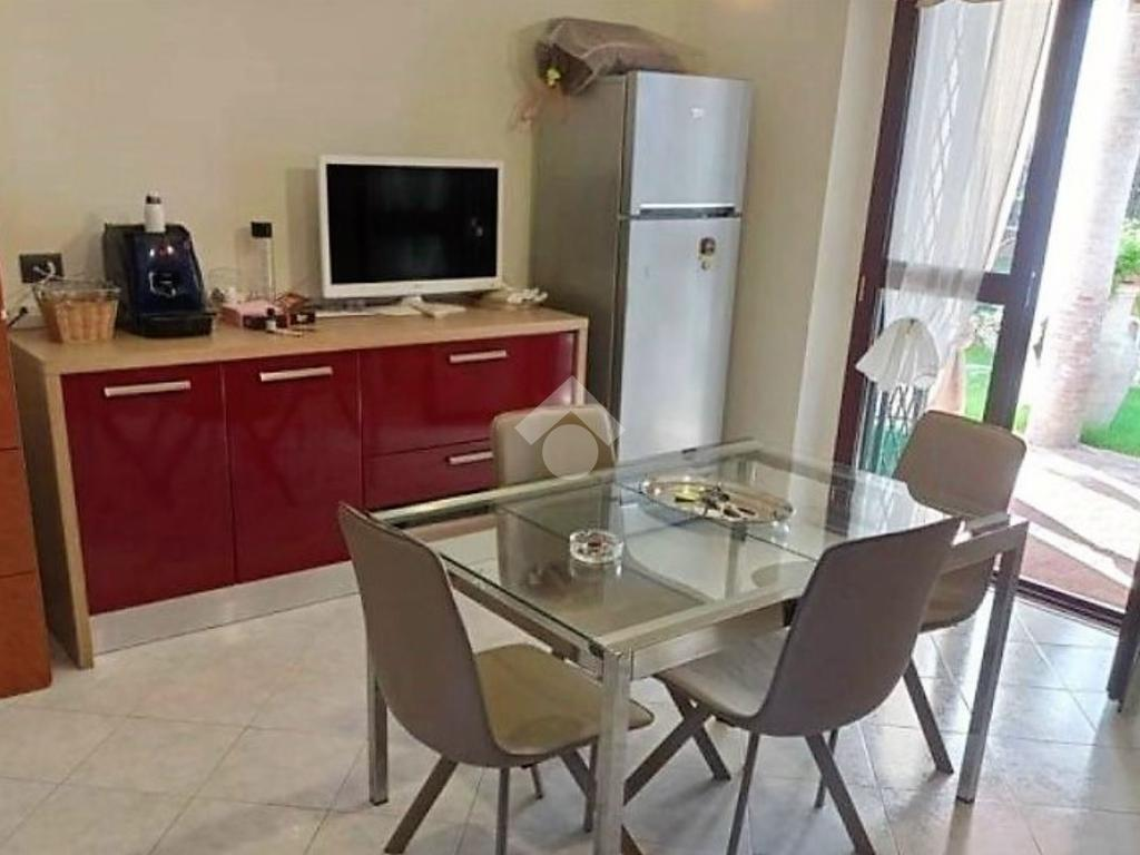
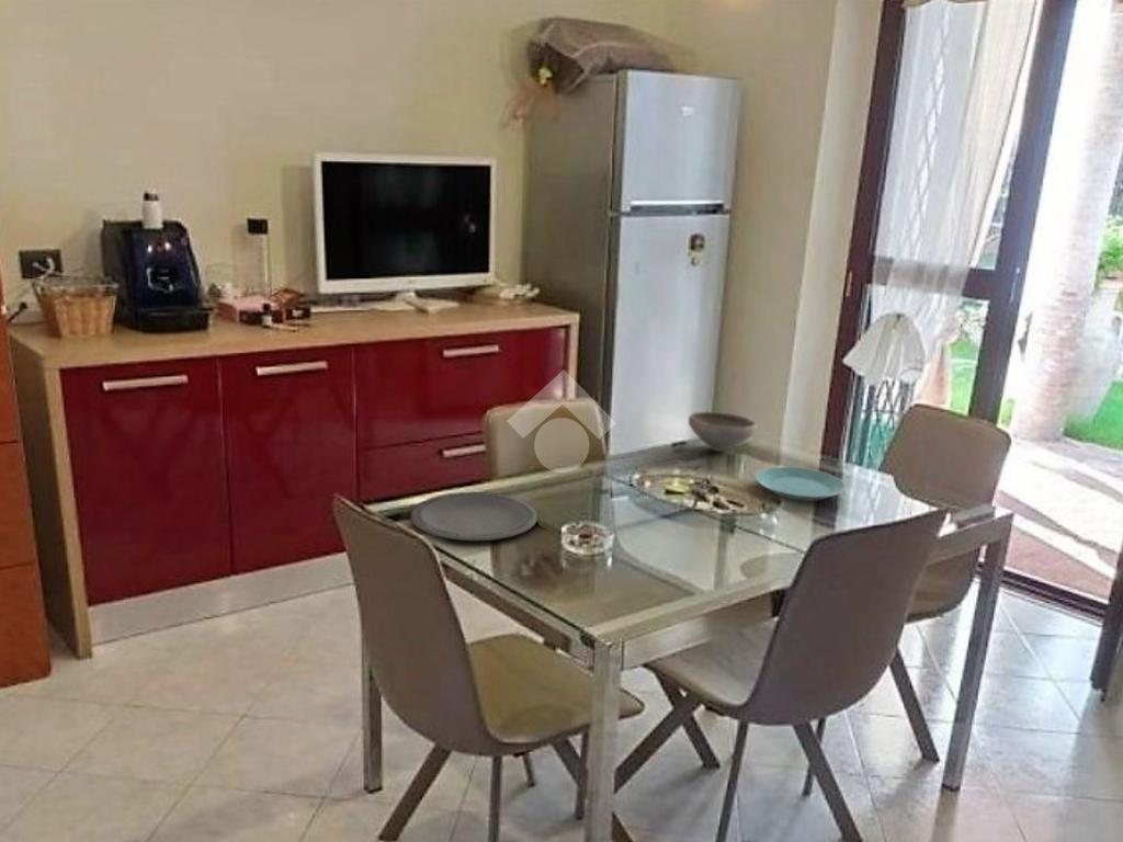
+ plate (799, 485)
+ plate (474, 516)
+ bowl (721, 433)
